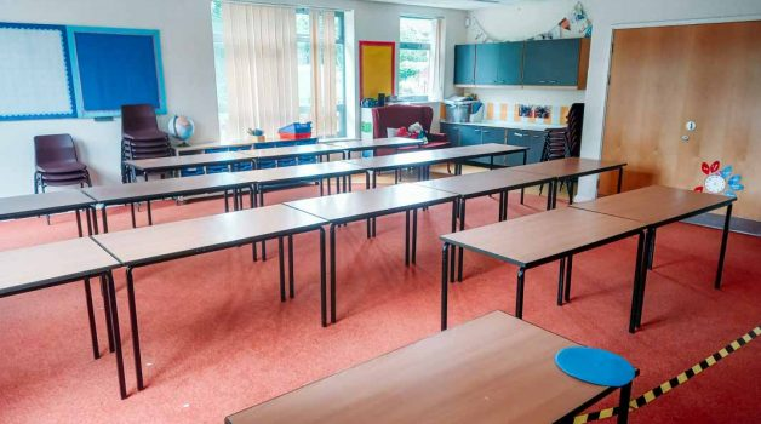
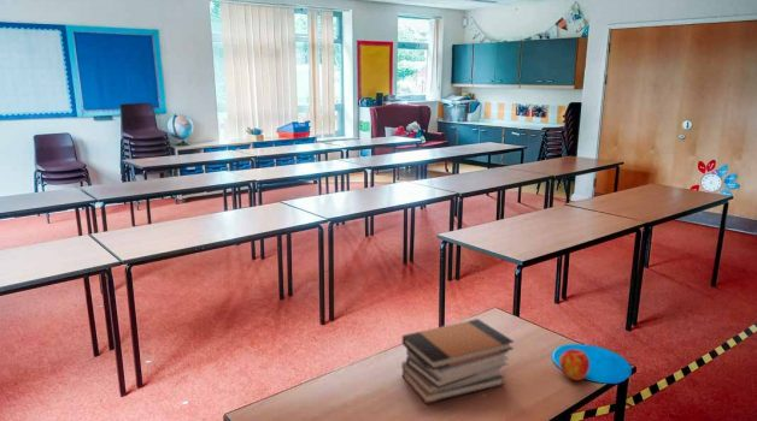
+ apple (574, 363)
+ book stack (456, 358)
